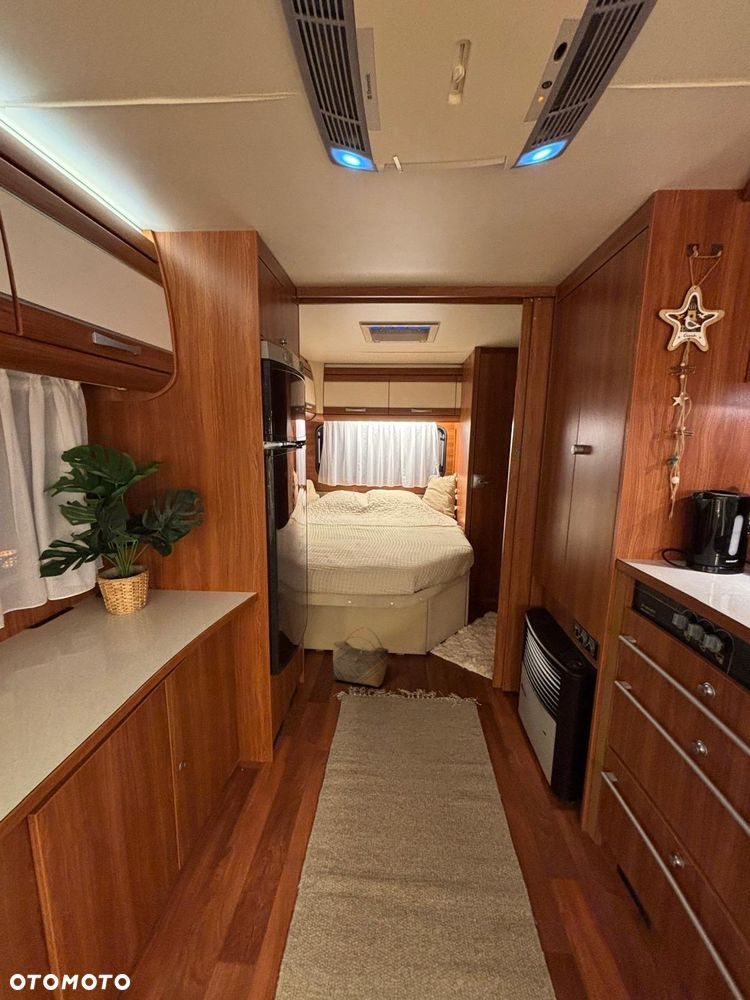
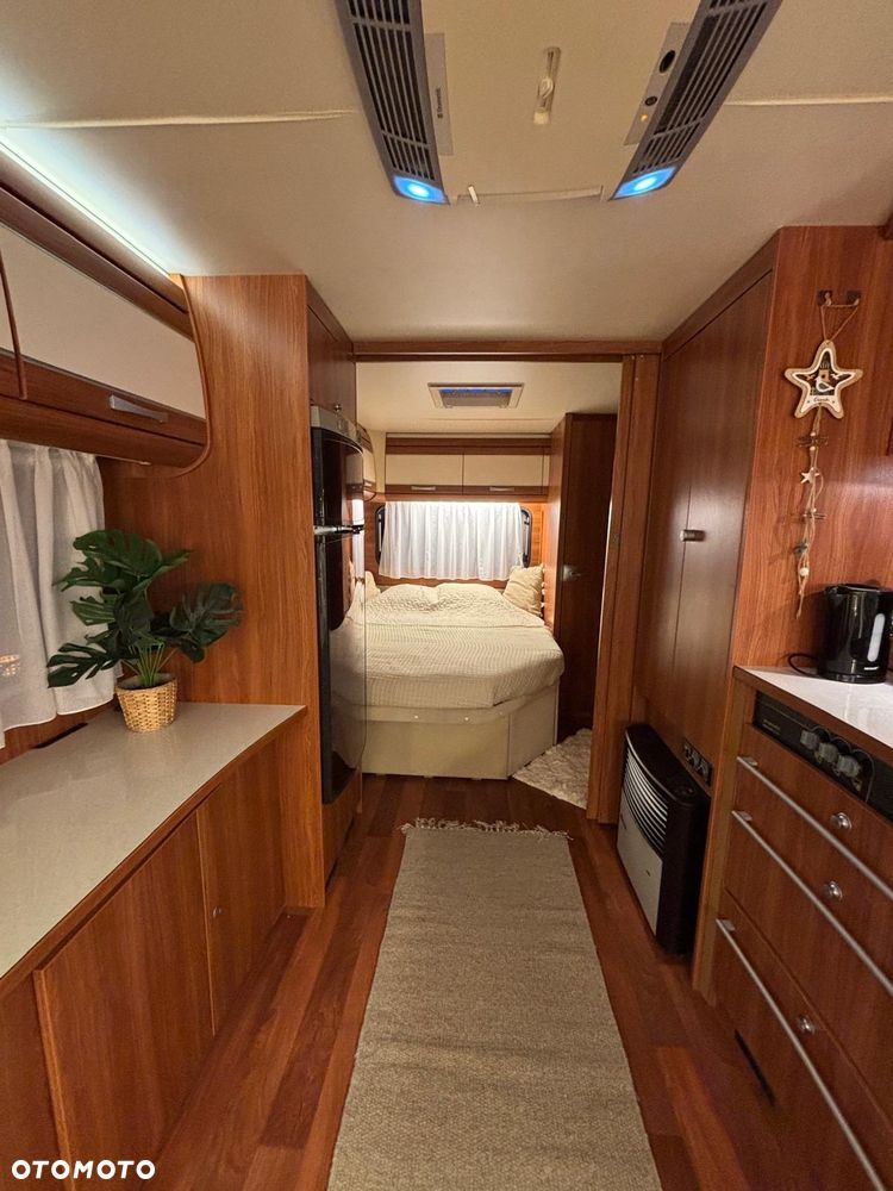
- basket (360, 654)
